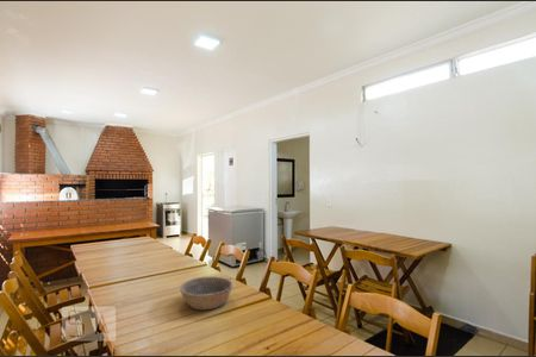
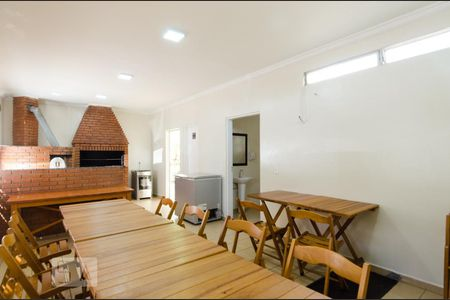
- bowl (206, 293)
